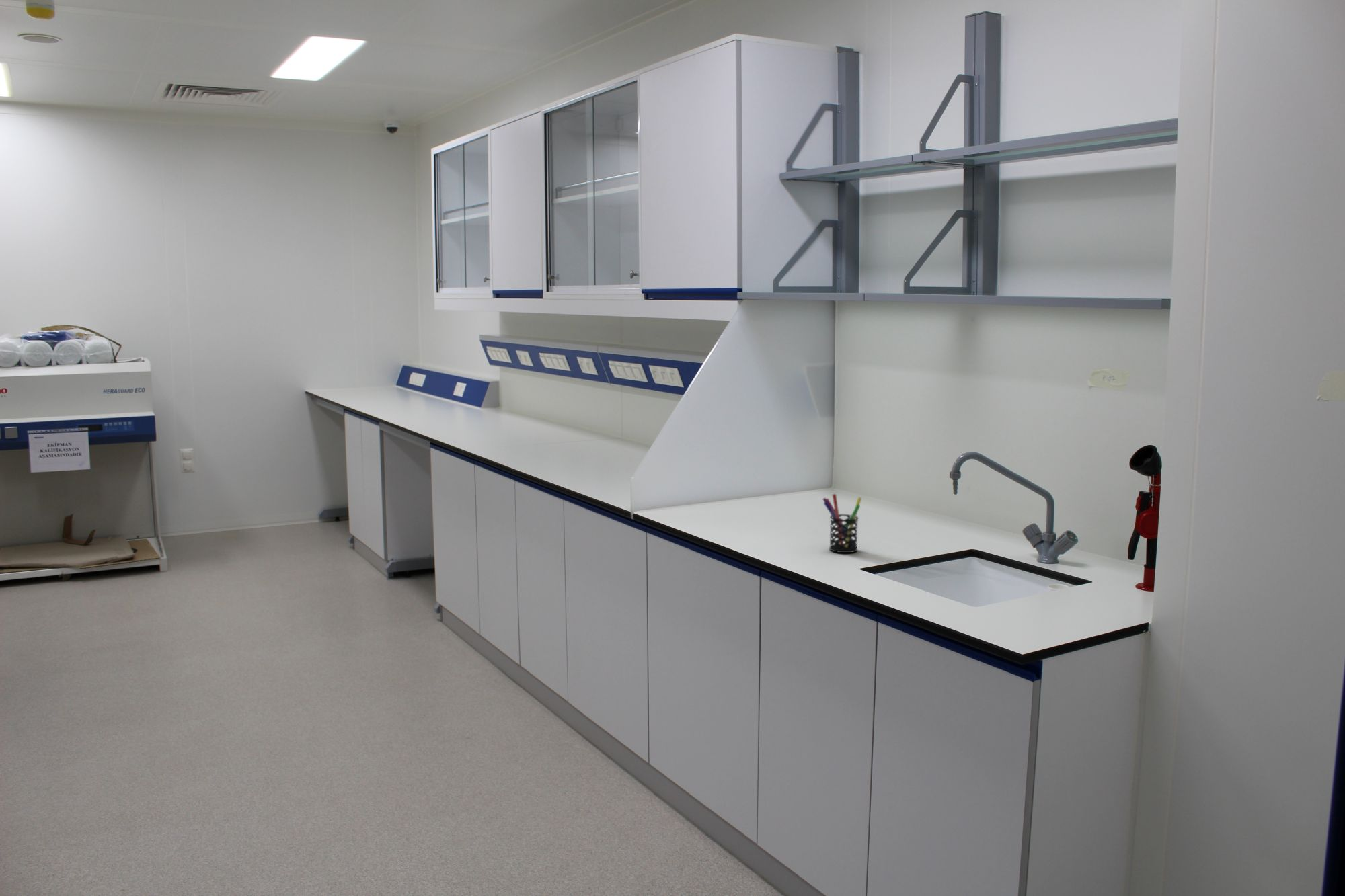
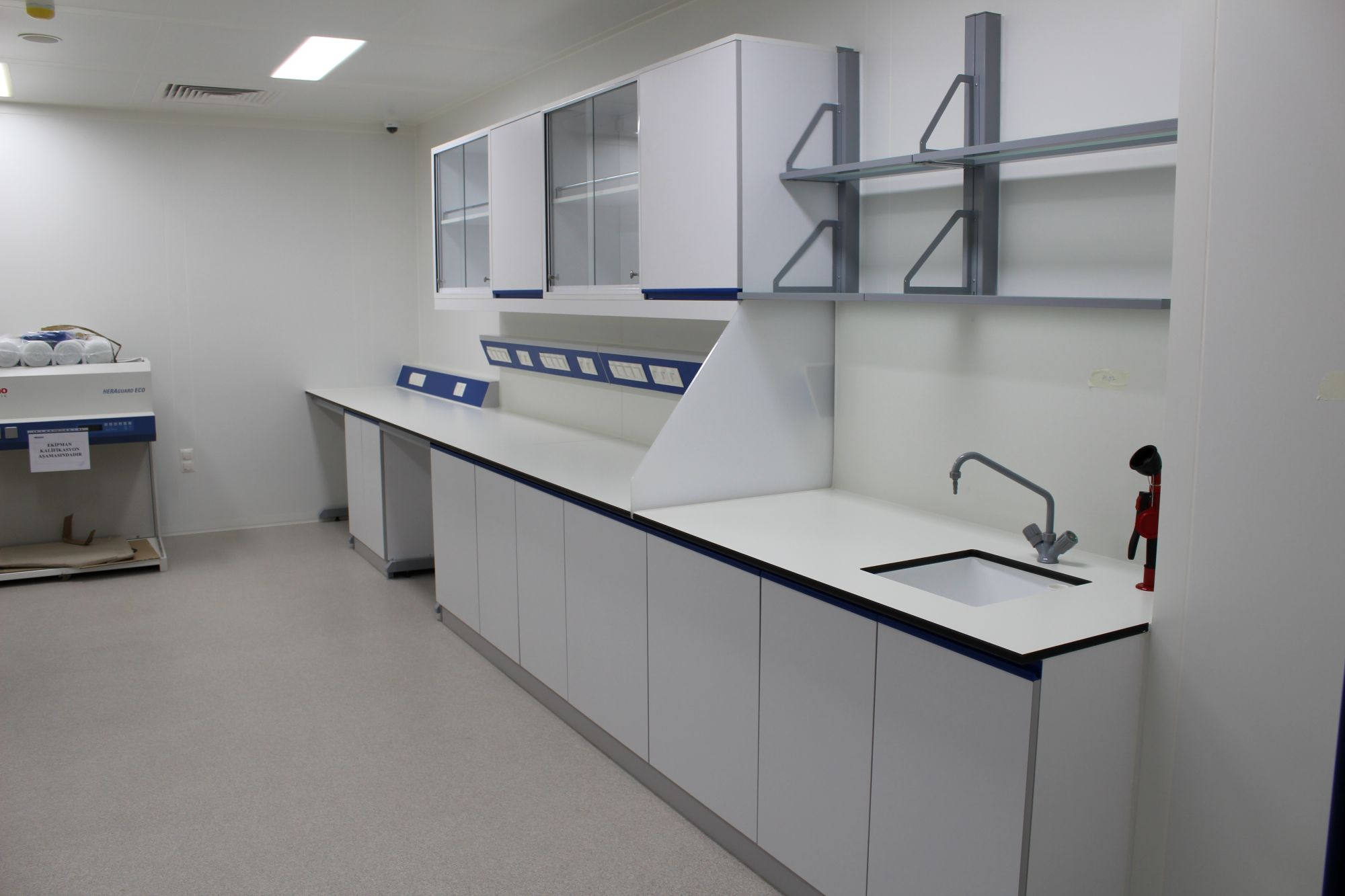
- pen holder (845, 522)
